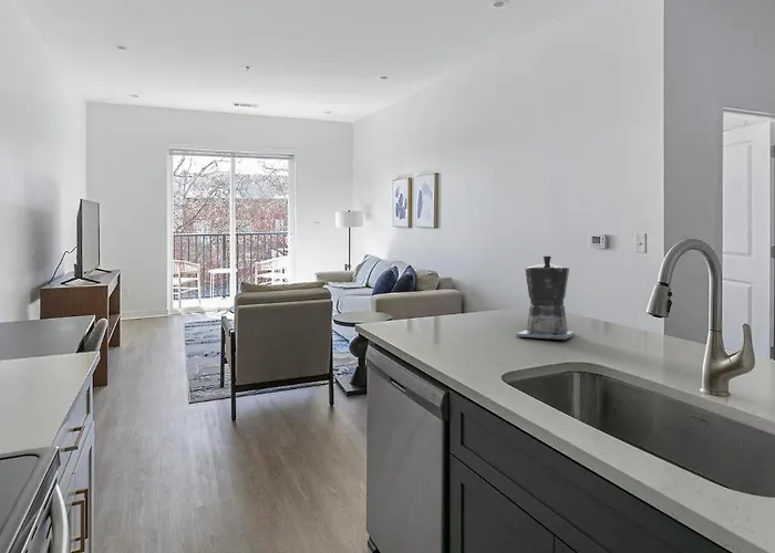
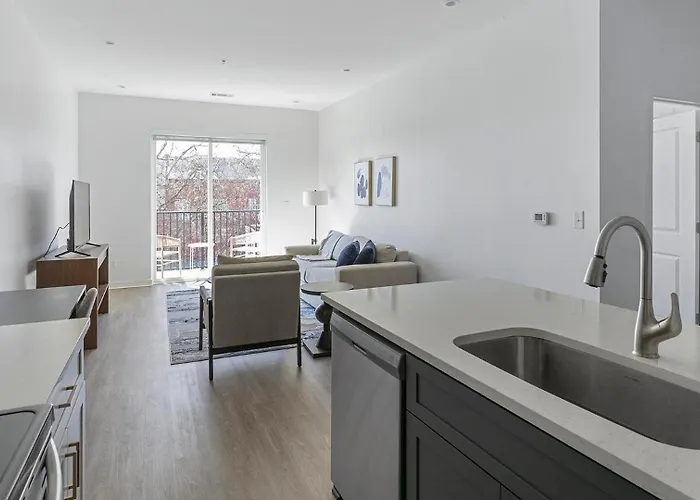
- coffee maker (546, 295)
